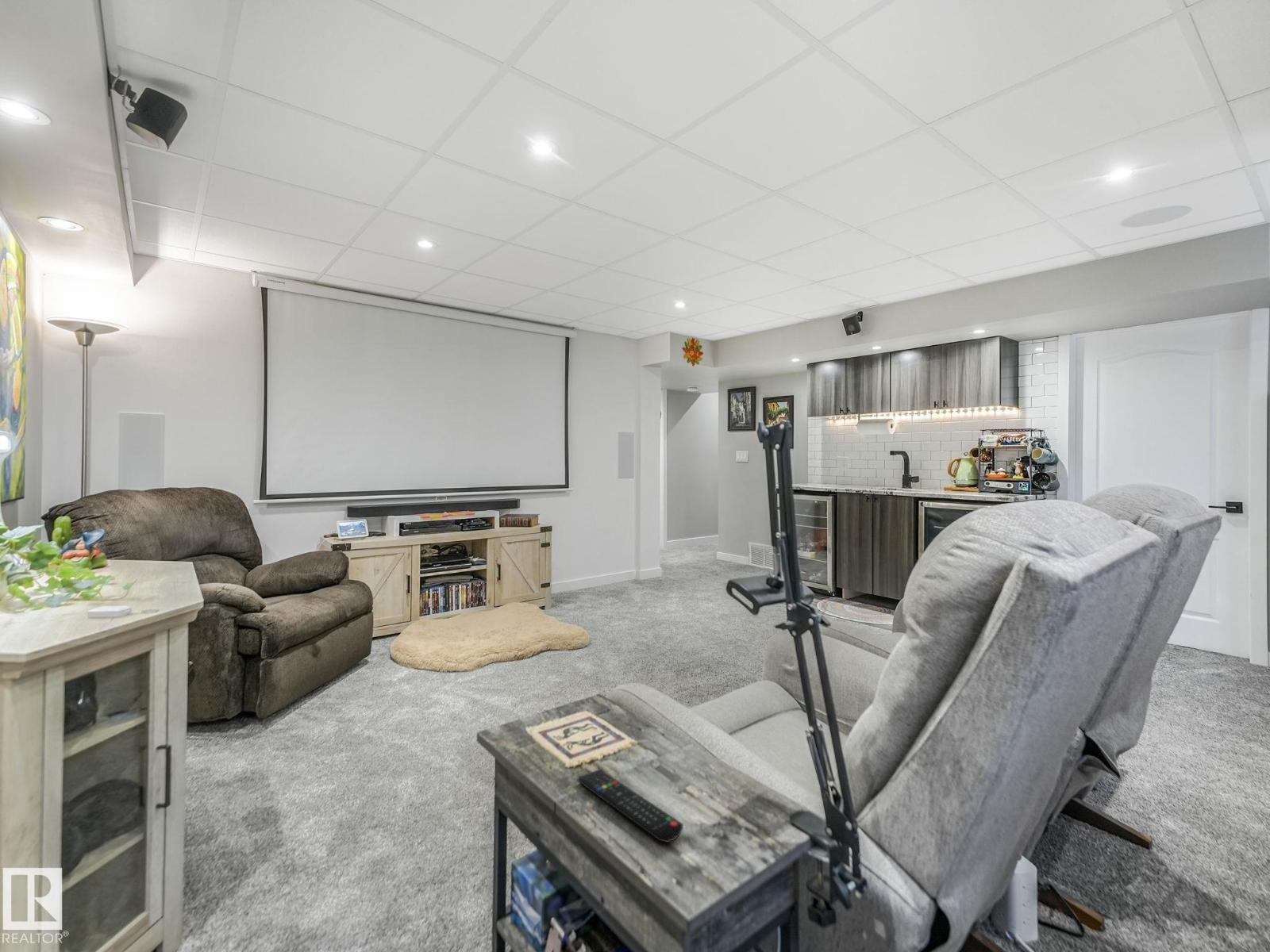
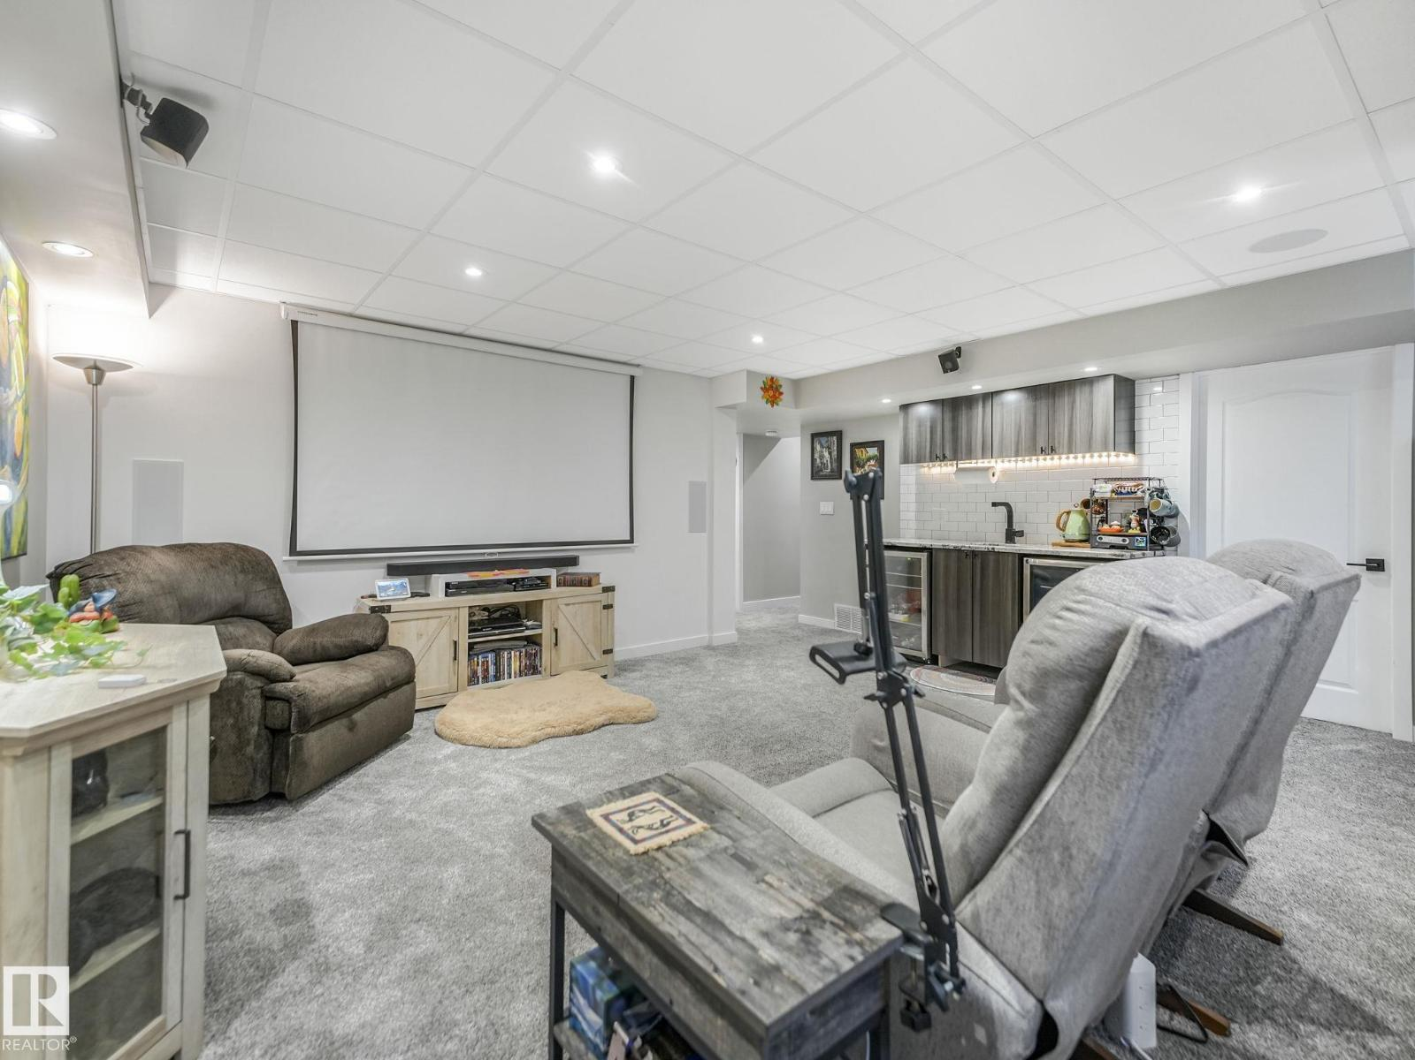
- remote control (627, 803)
